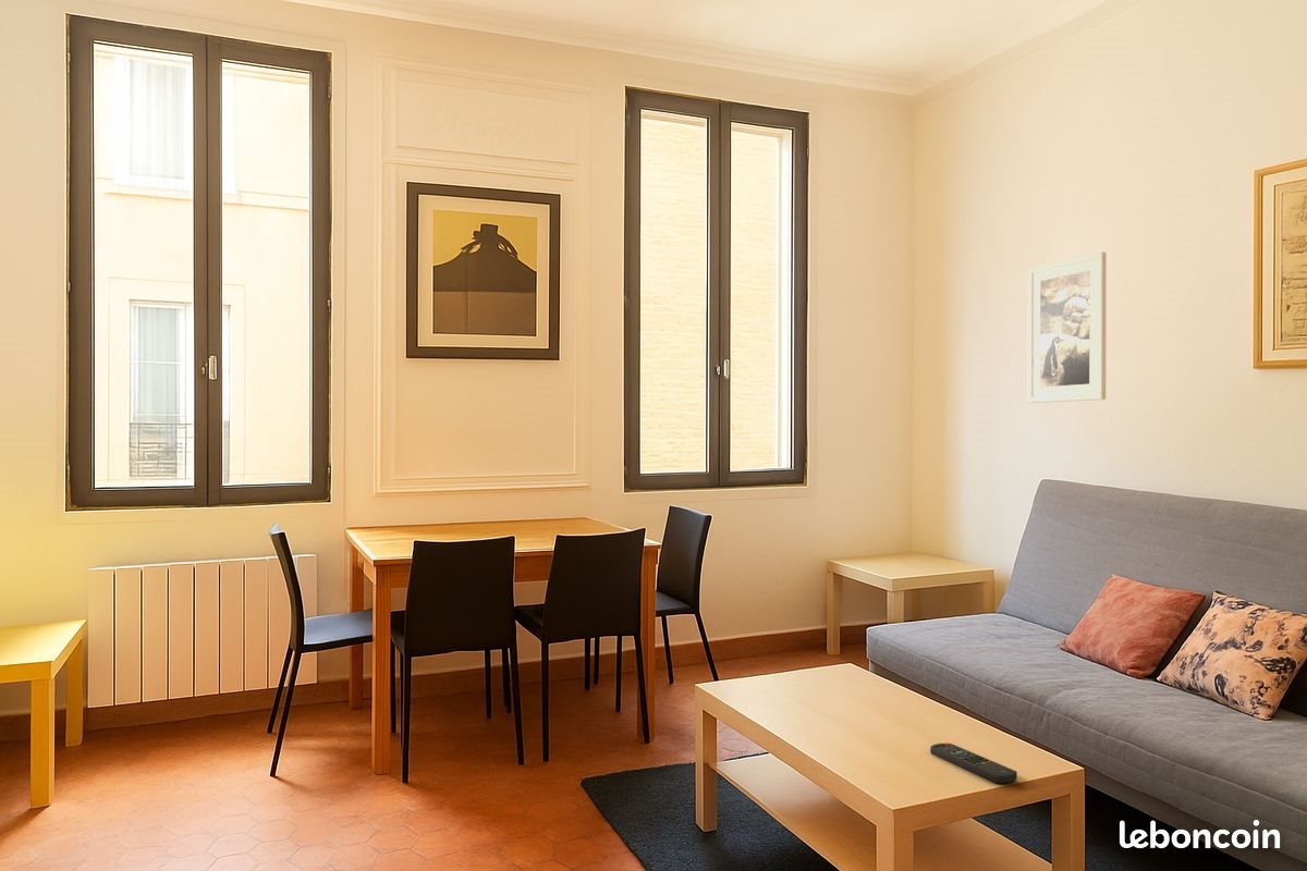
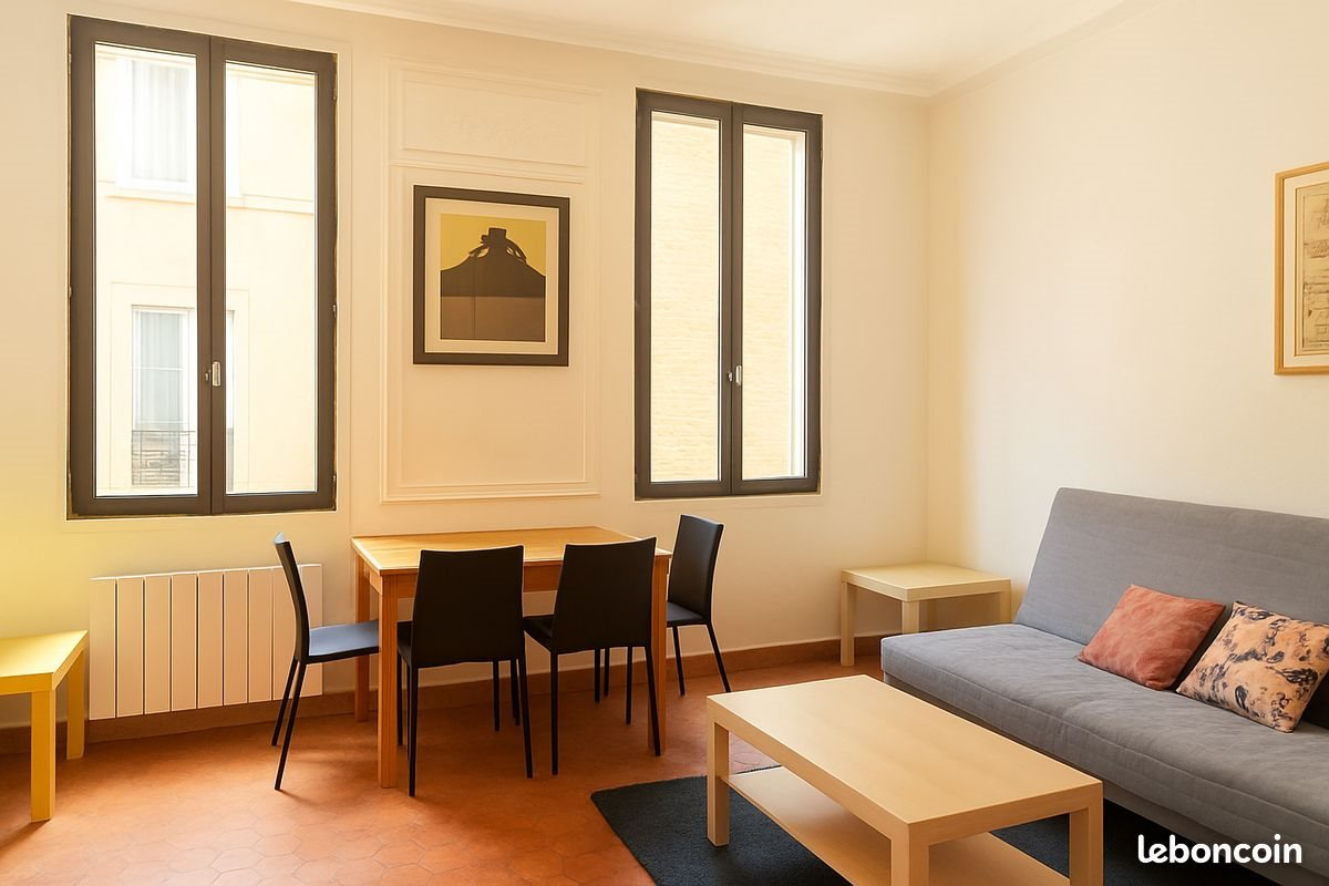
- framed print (1064, 330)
- remote control (972, 761)
